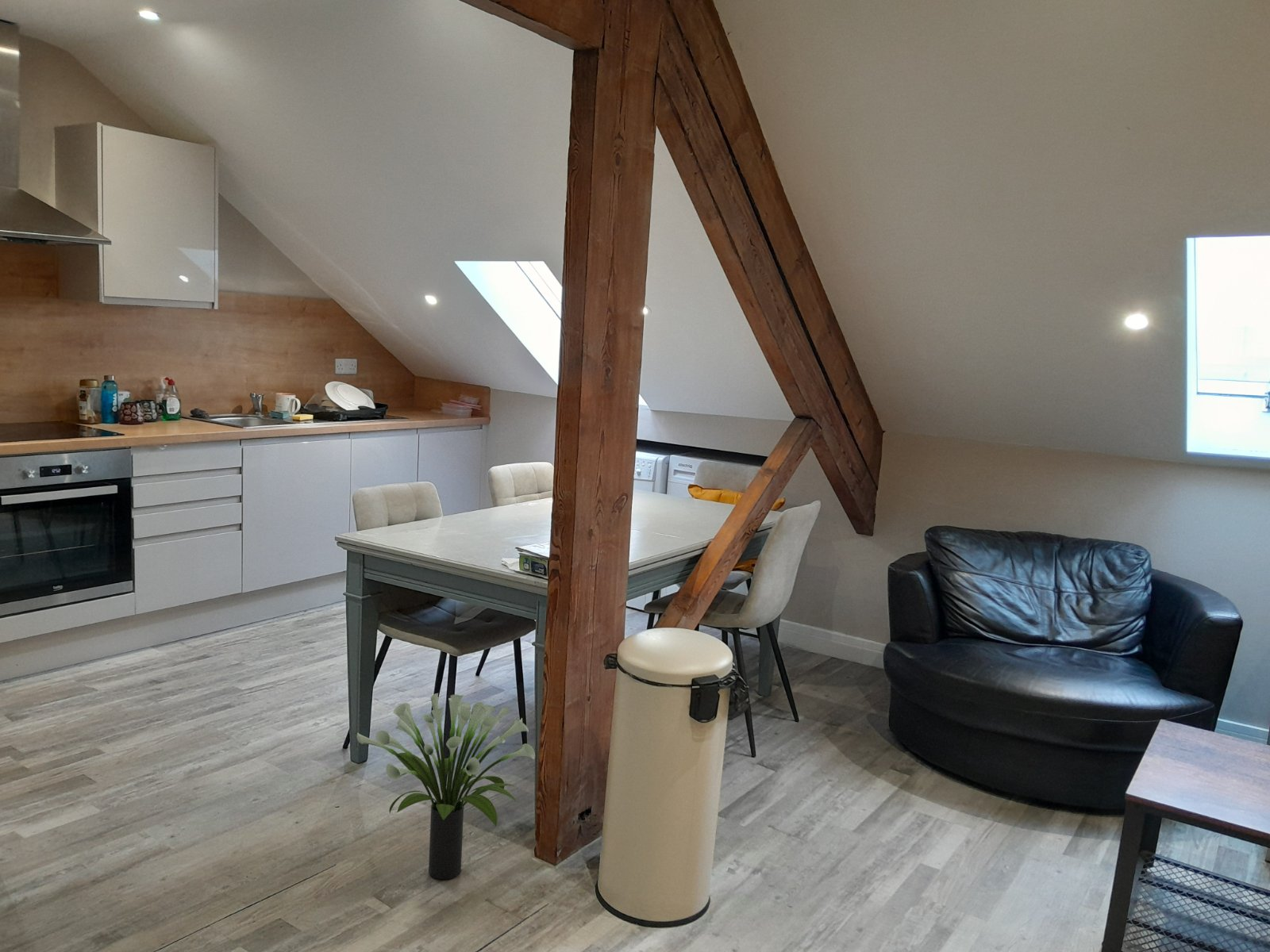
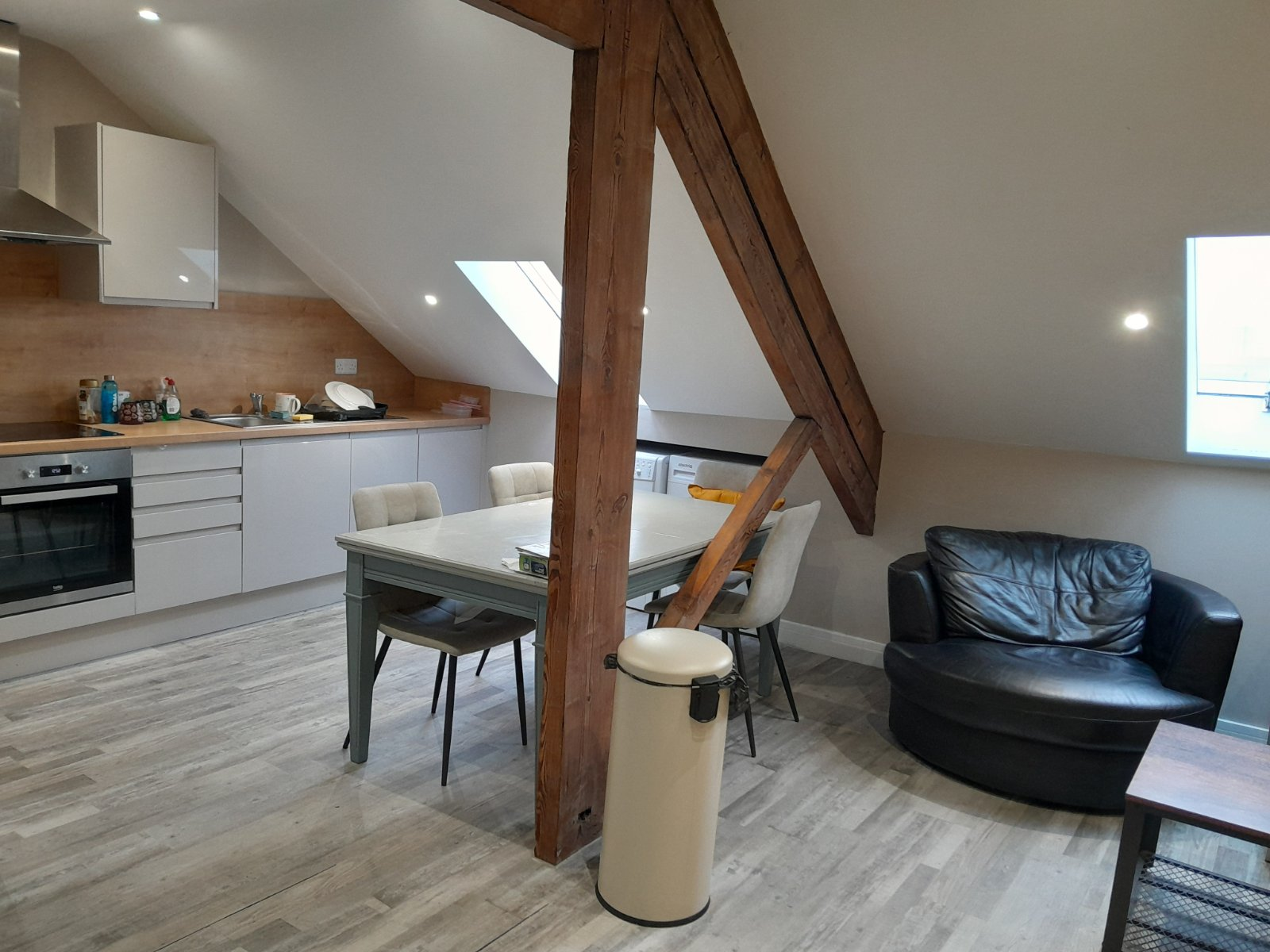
- potted plant (444, 782)
